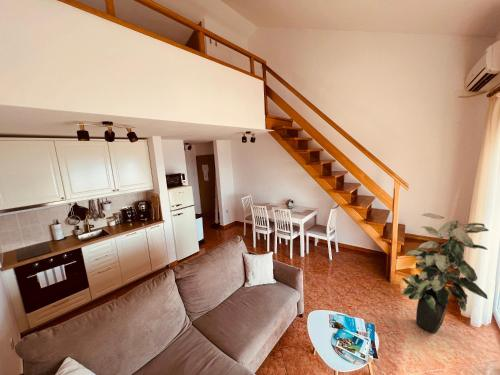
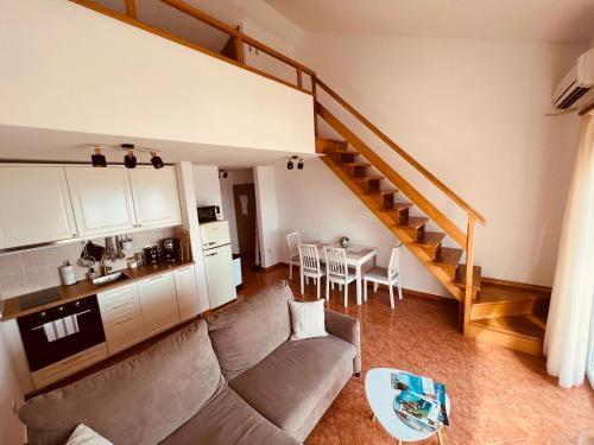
- indoor plant (437, 273)
